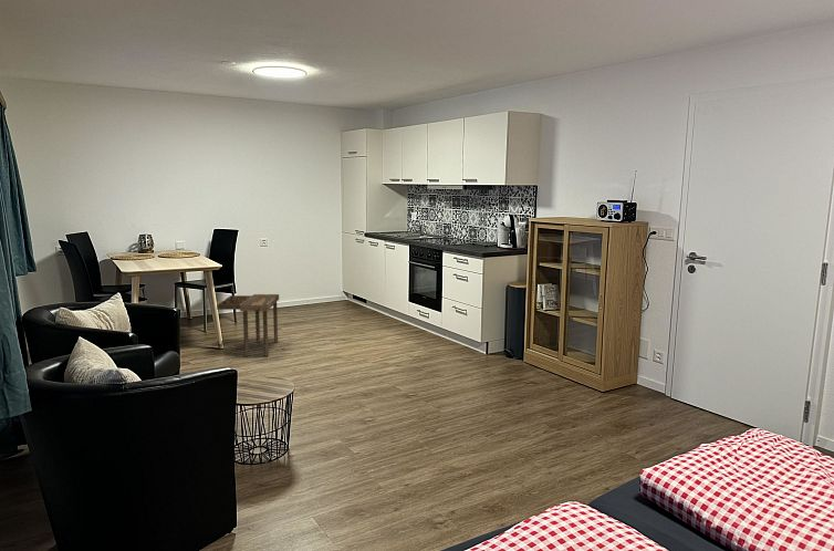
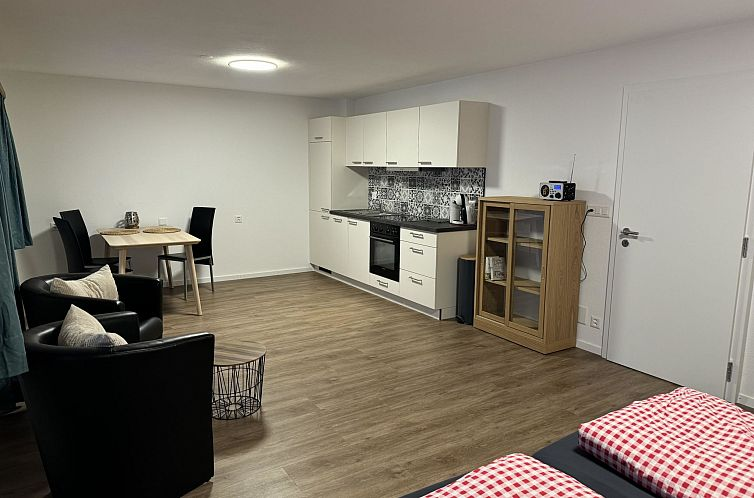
- side table (247, 324)
